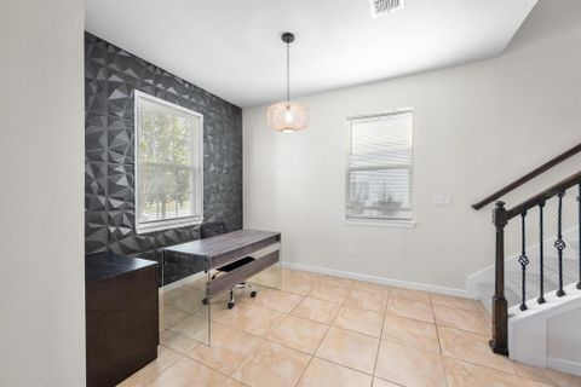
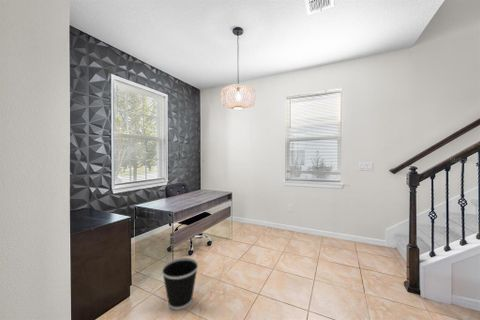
+ wastebasket (180, 283)
